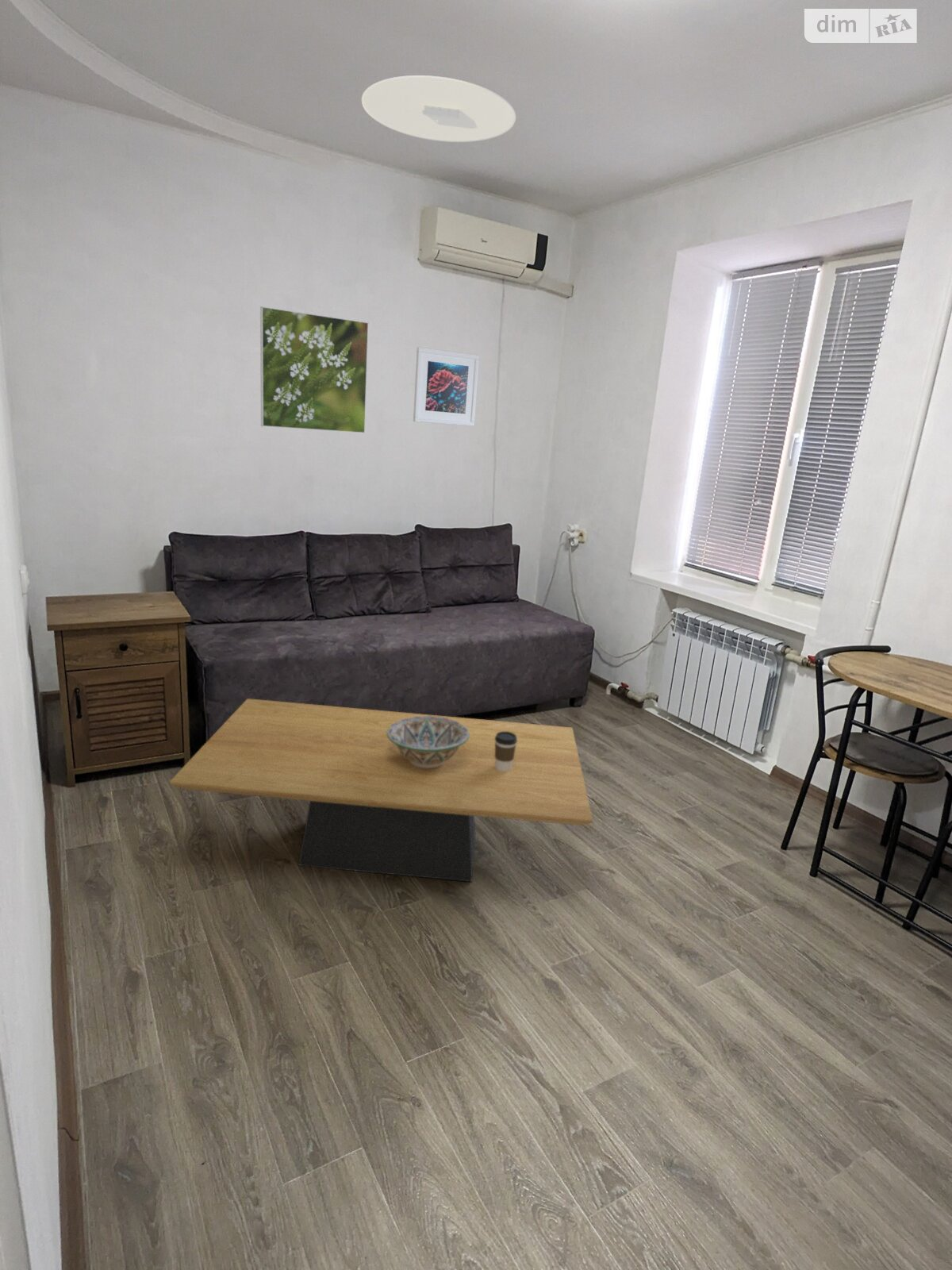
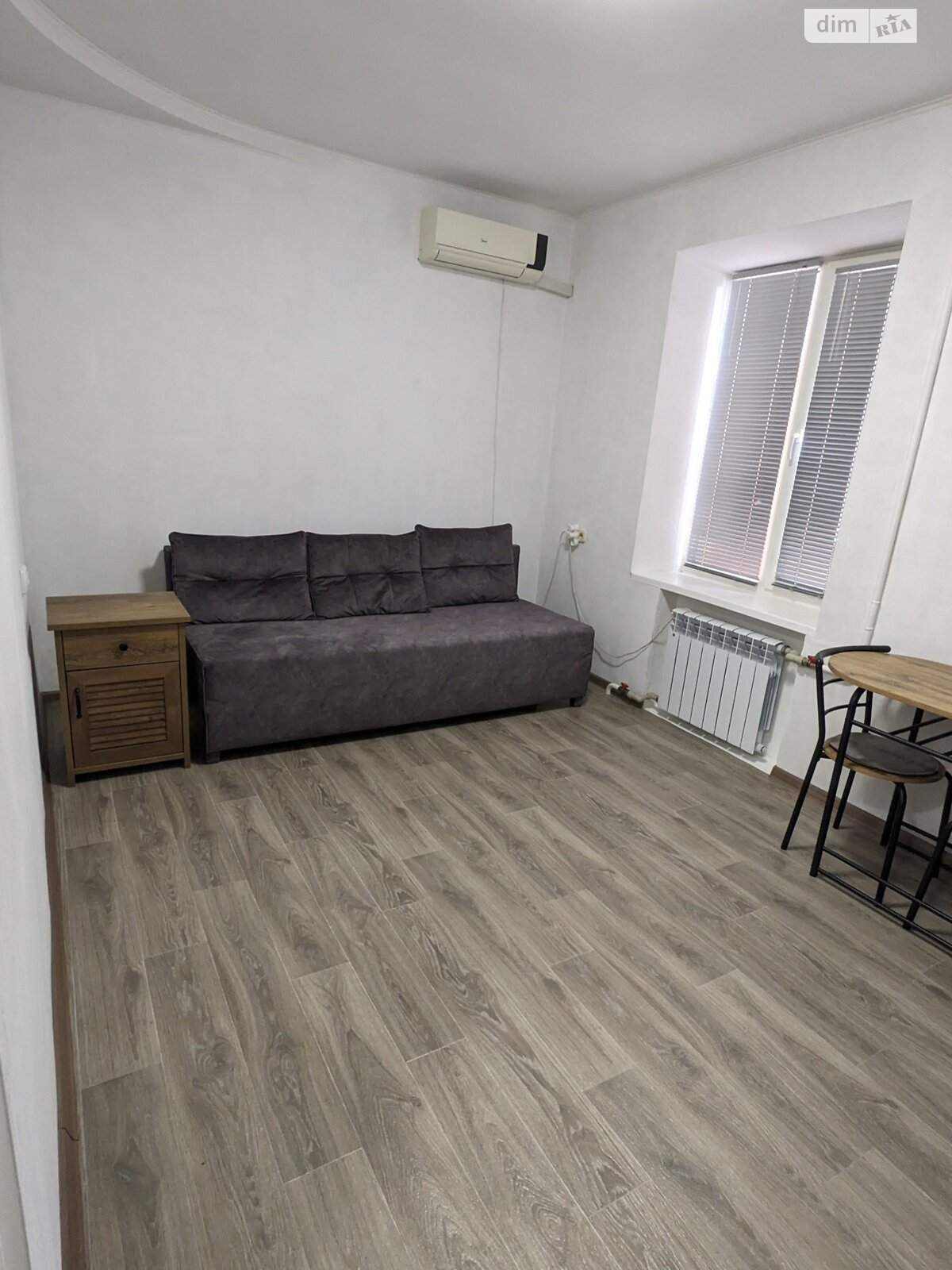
- coffee table (393, 801)
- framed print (447, 388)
- coffee cup (505, 751)
- decorative bowl (427, 745)
- ceiling light (440, 103)
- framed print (315, 373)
